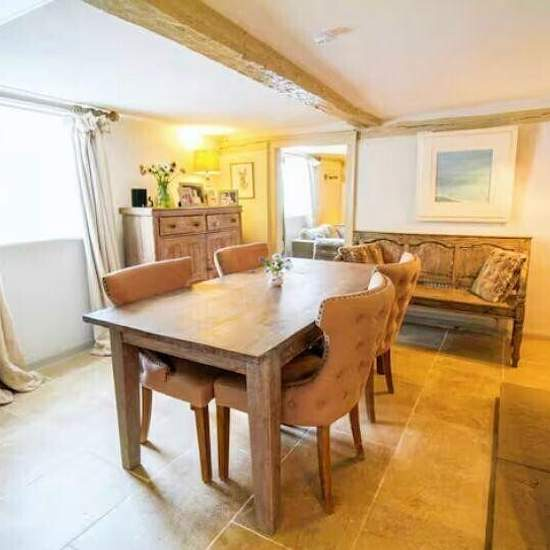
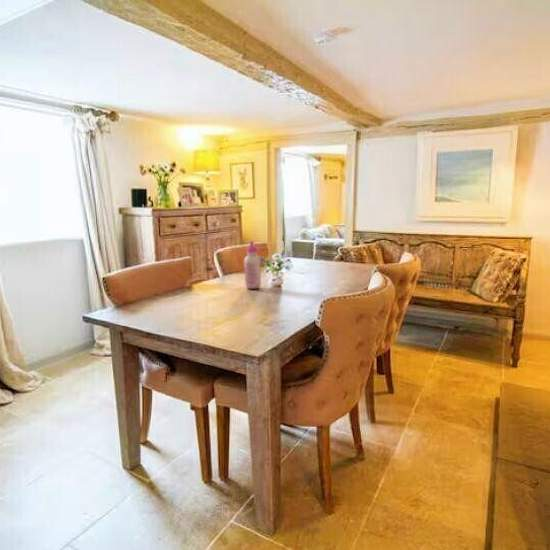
+ glue bottle (252, 264)
